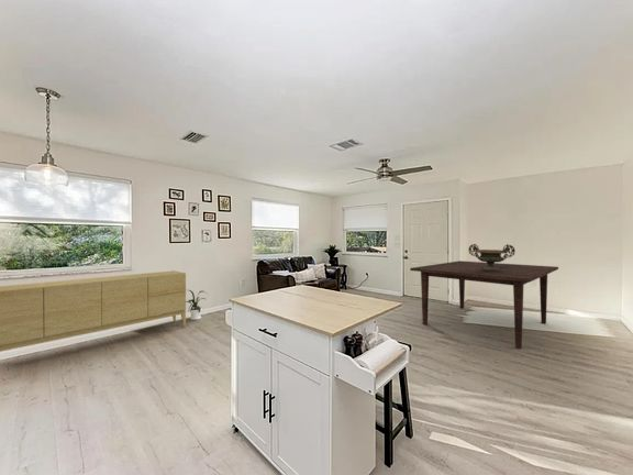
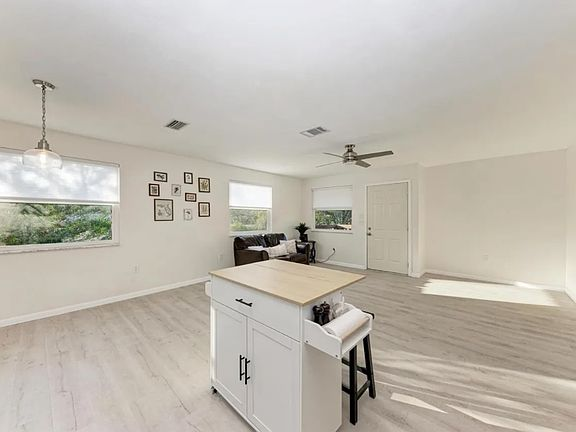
- house plant (195, 303)
- table (485, 281)
- sideboard (98, 311)
- decorative urn (490, 257)
